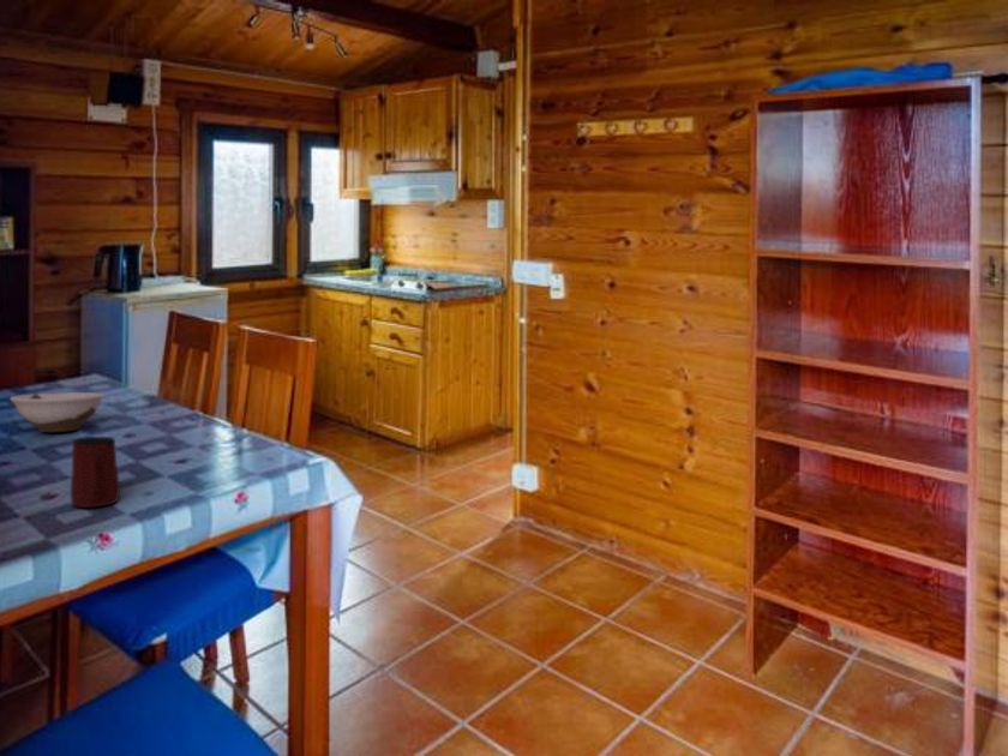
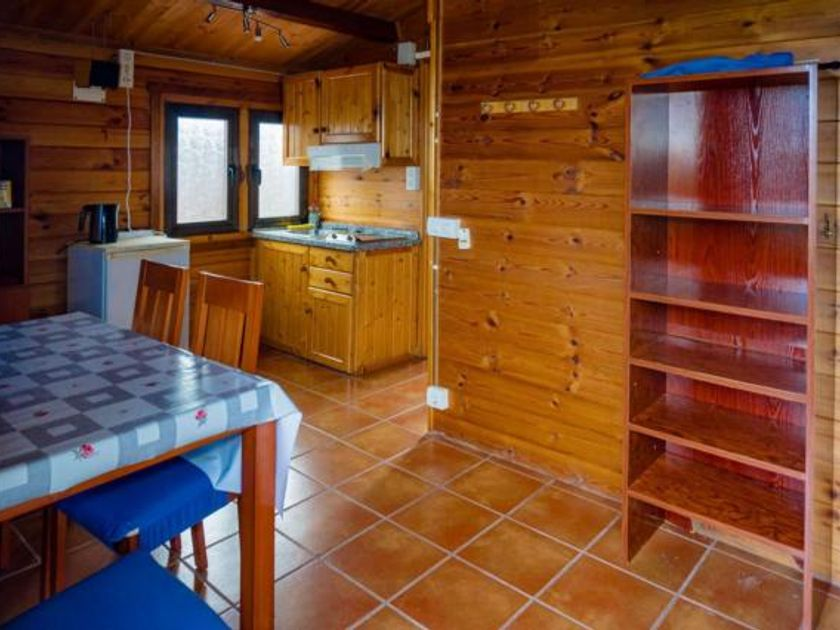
- bowl (59, 413)
- mug (94, 472)
